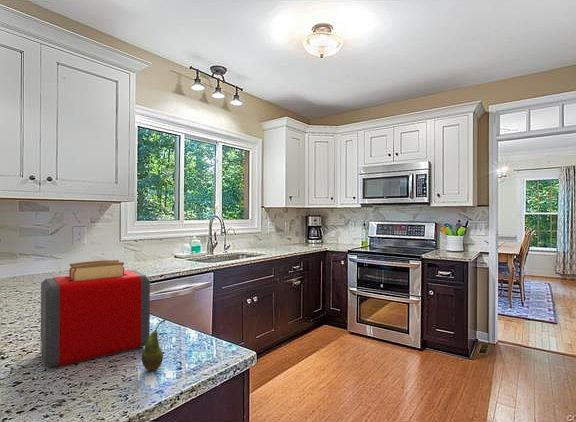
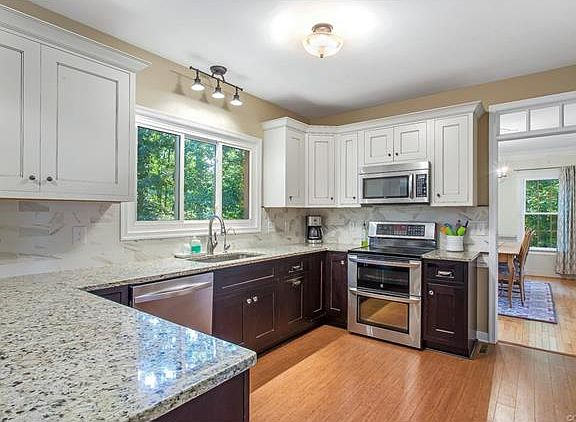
- fruit (152, 344)
- toaster (97, 305)
